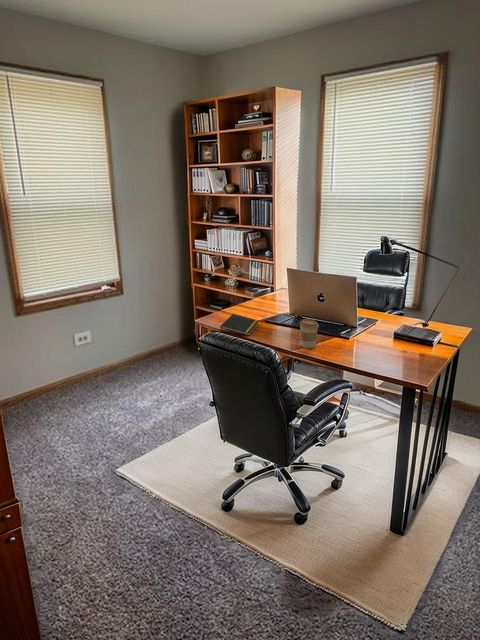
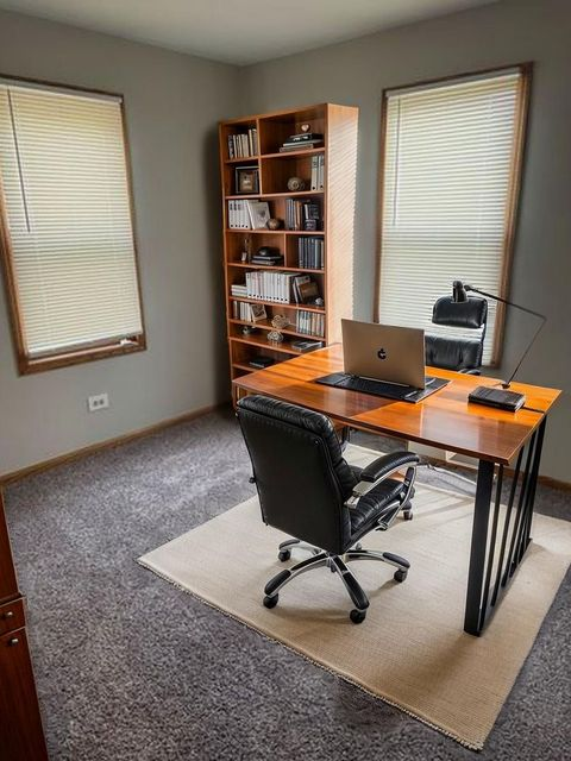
- notepad (240, 324)
- coffee cup (308, 333)
